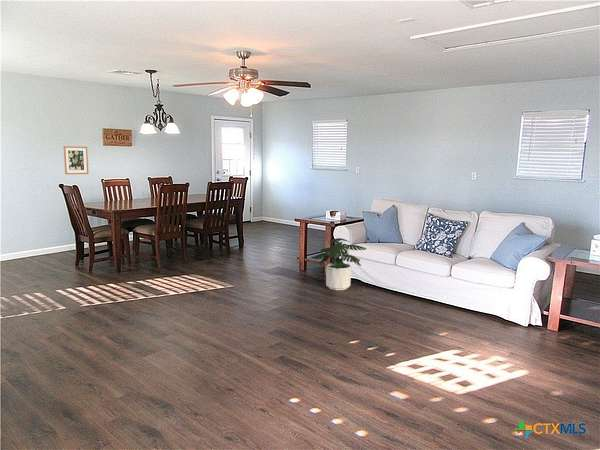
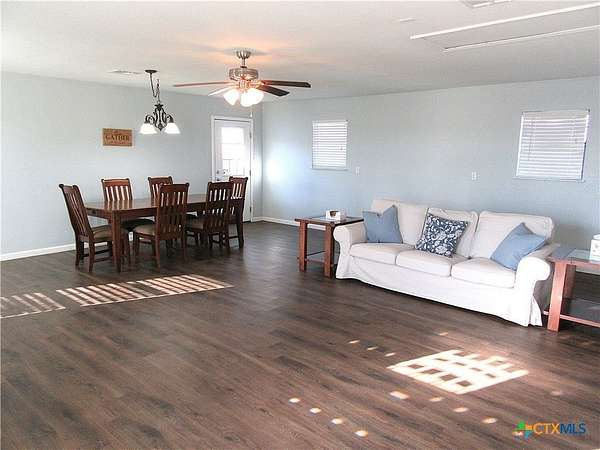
- potted plant (338, 264)
- wall art (76, 160)
